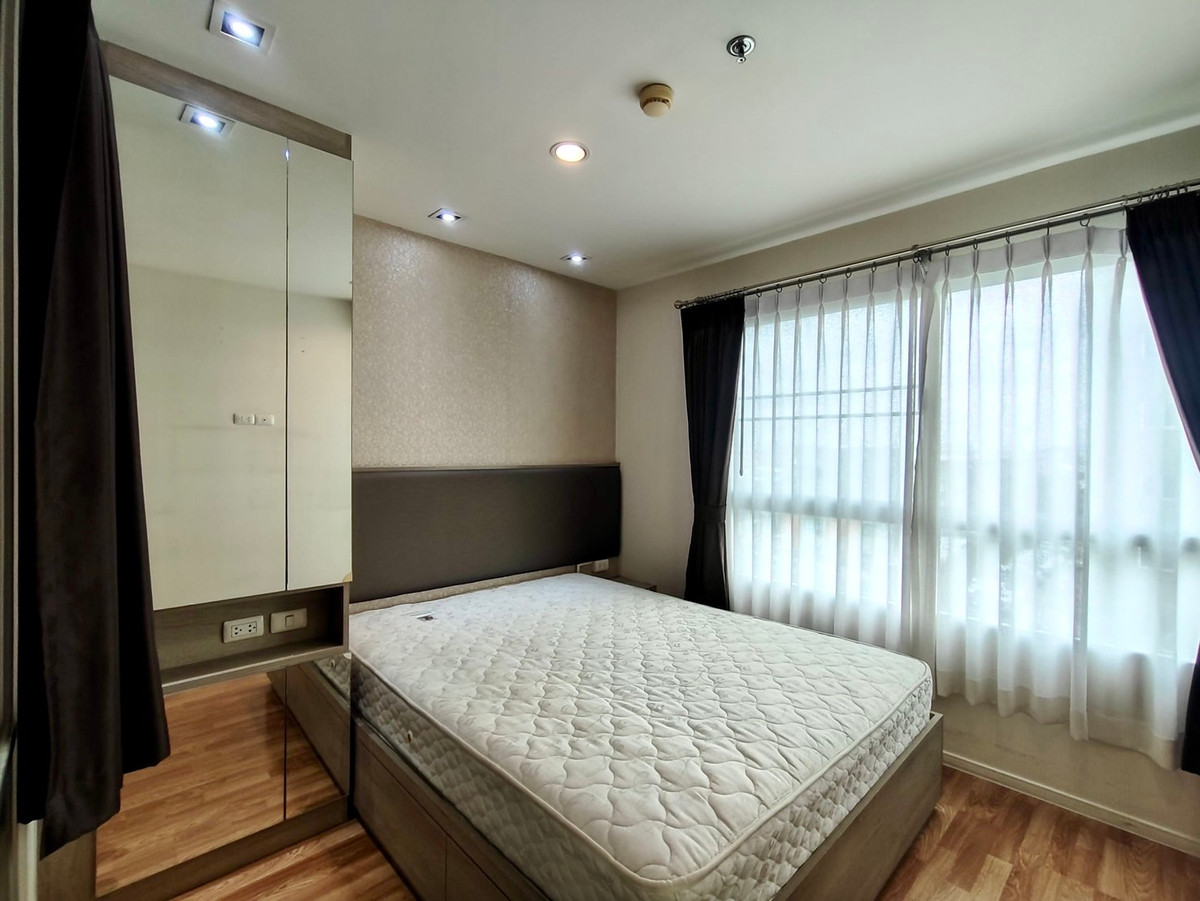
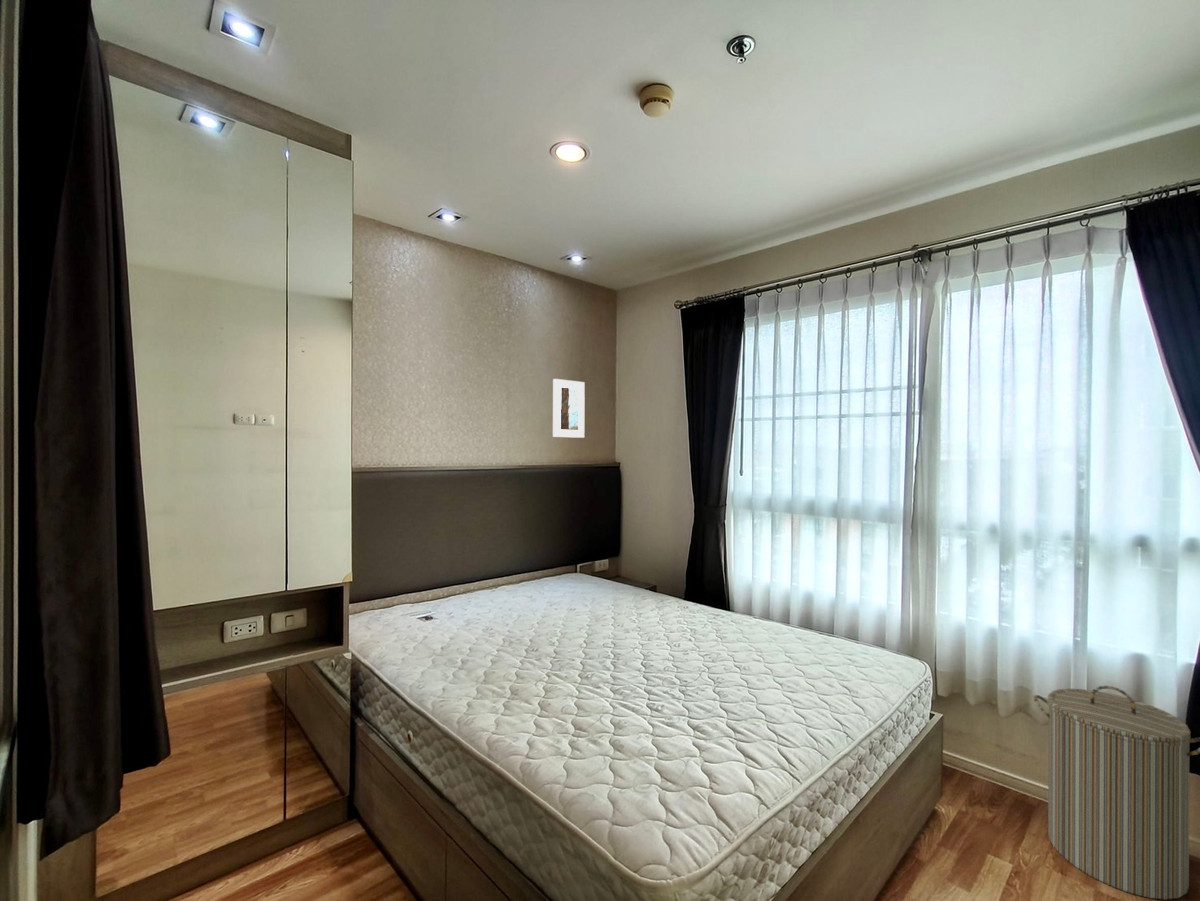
+ laundry hamper (1114, 773)
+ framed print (569, 408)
